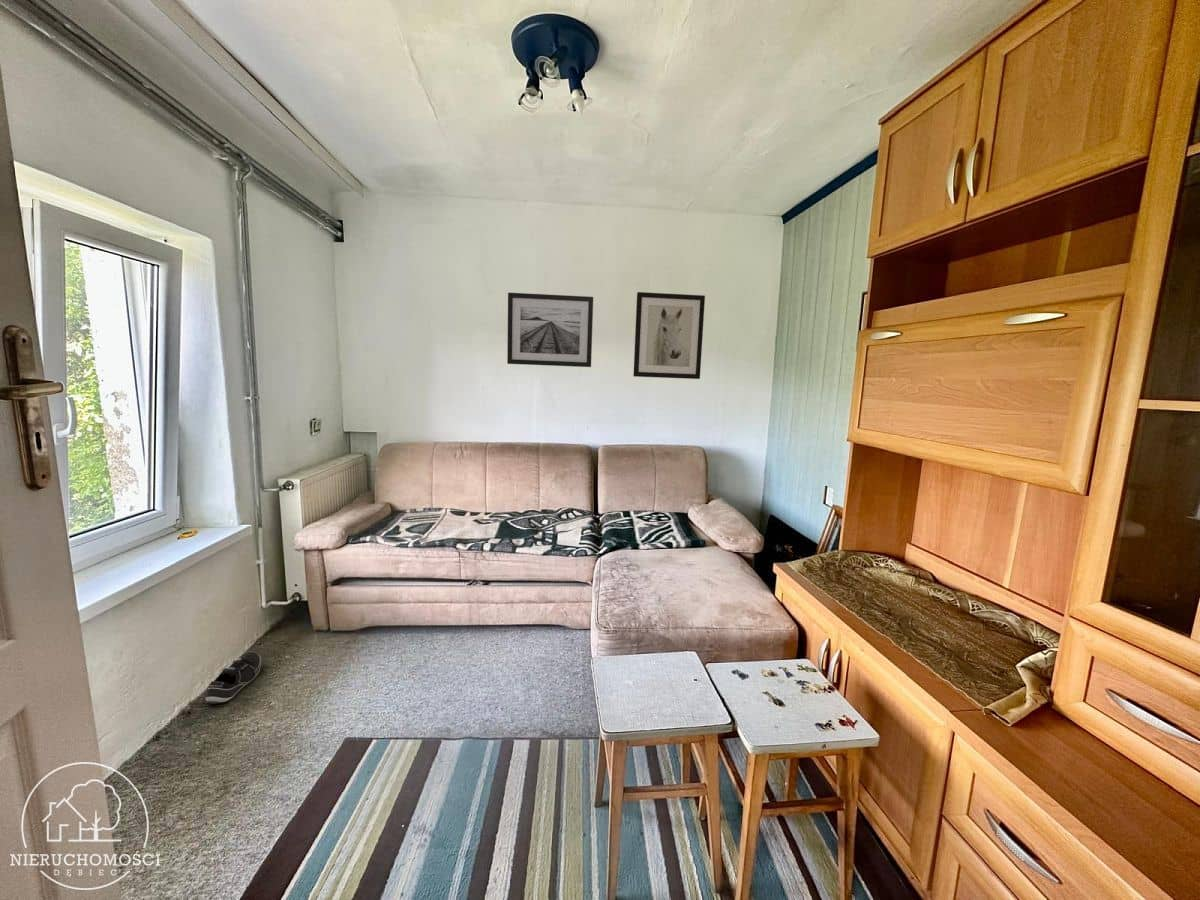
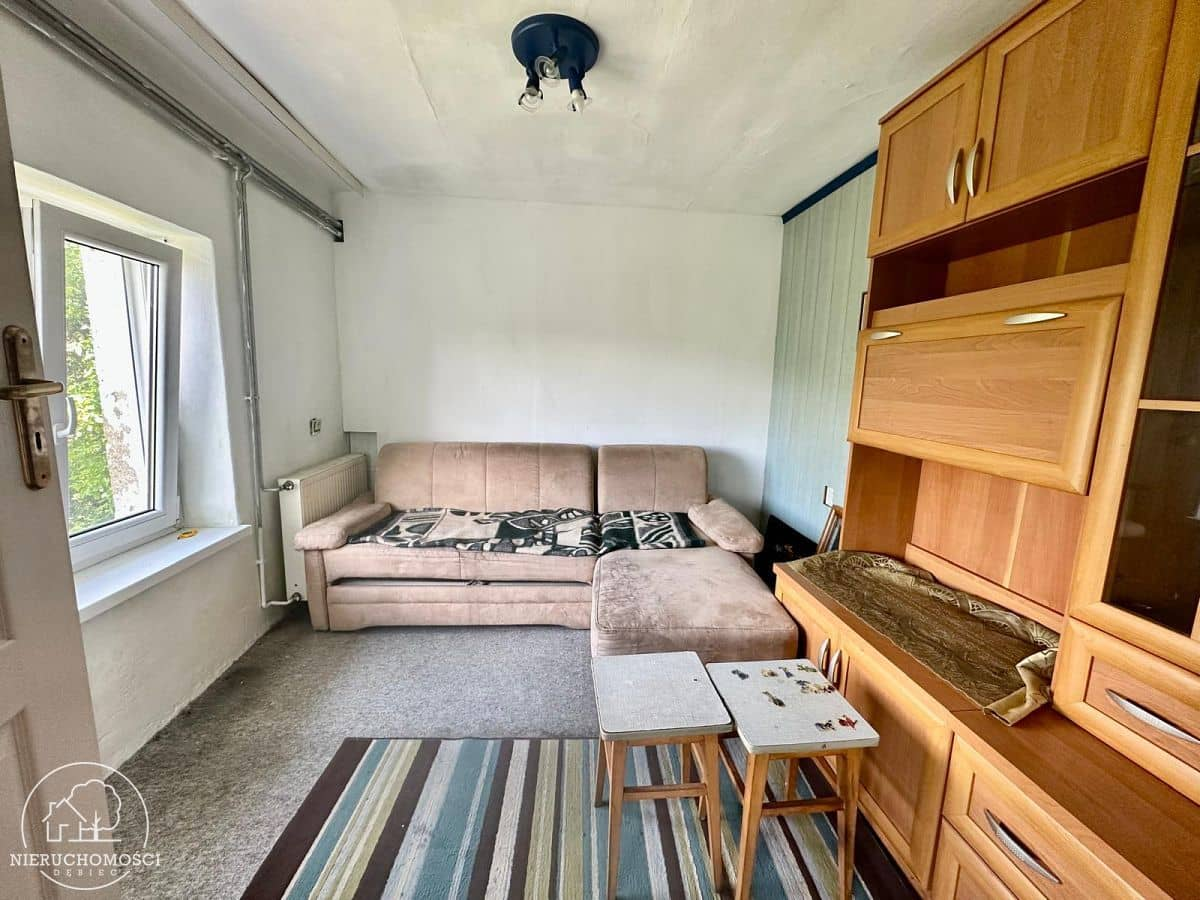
- wall art (550, 330)
- wall art (668, 336)
- shoe (234, 673)
